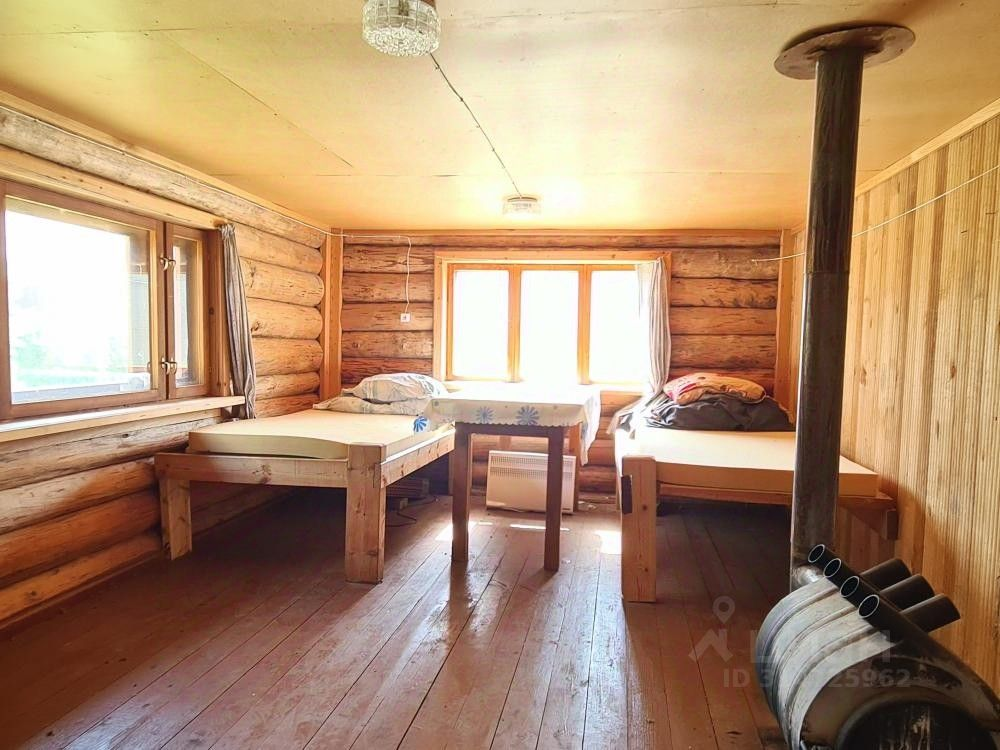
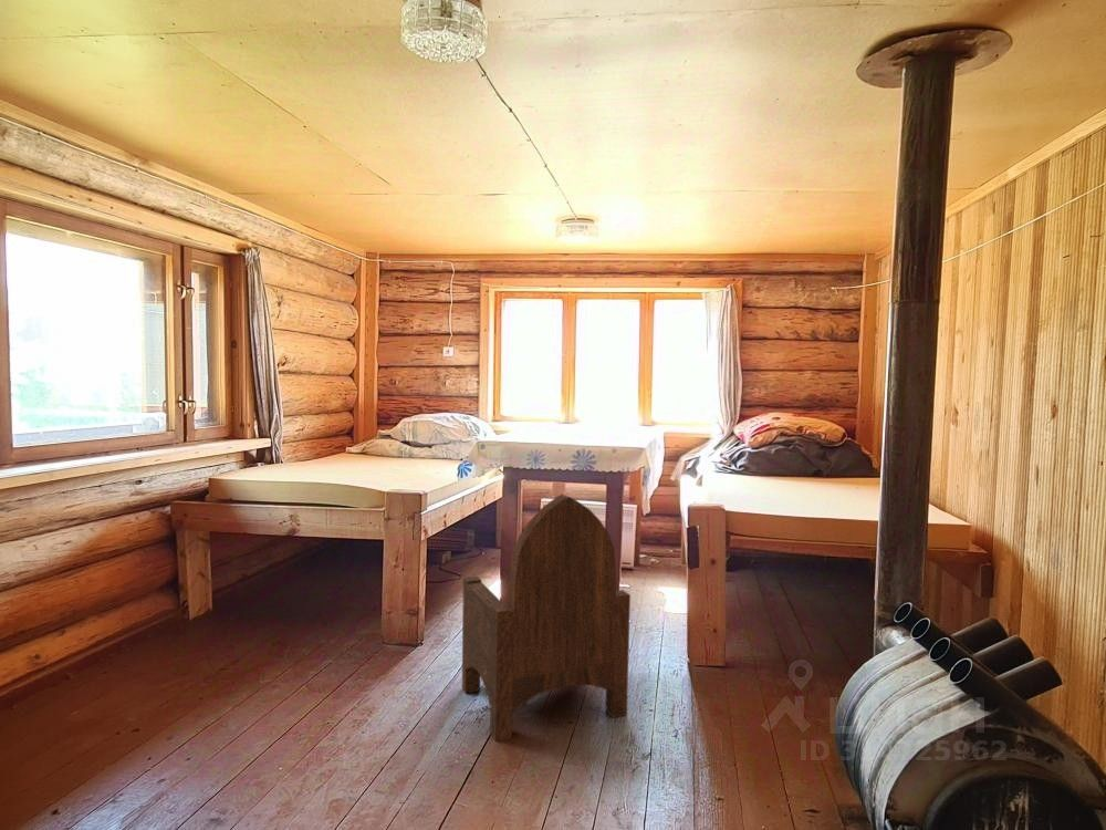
+ wooden chair (543, 594)
